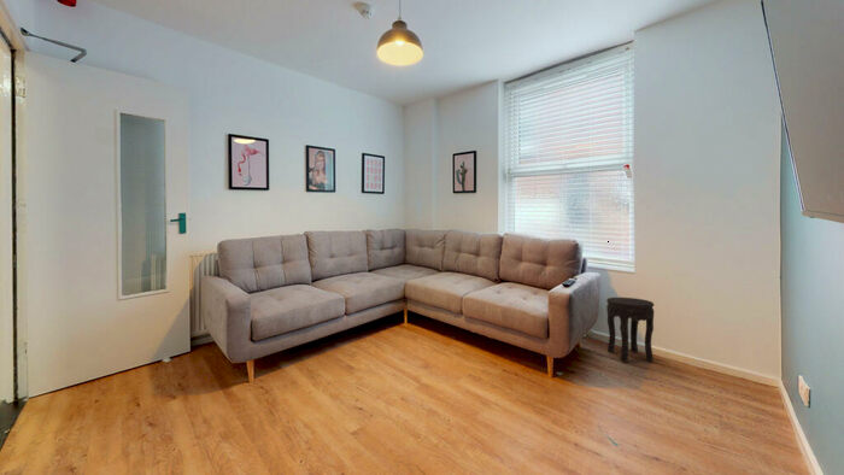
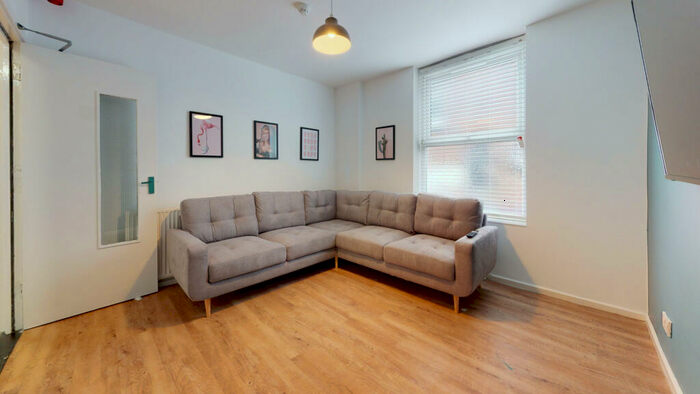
- side table (631, 328)
